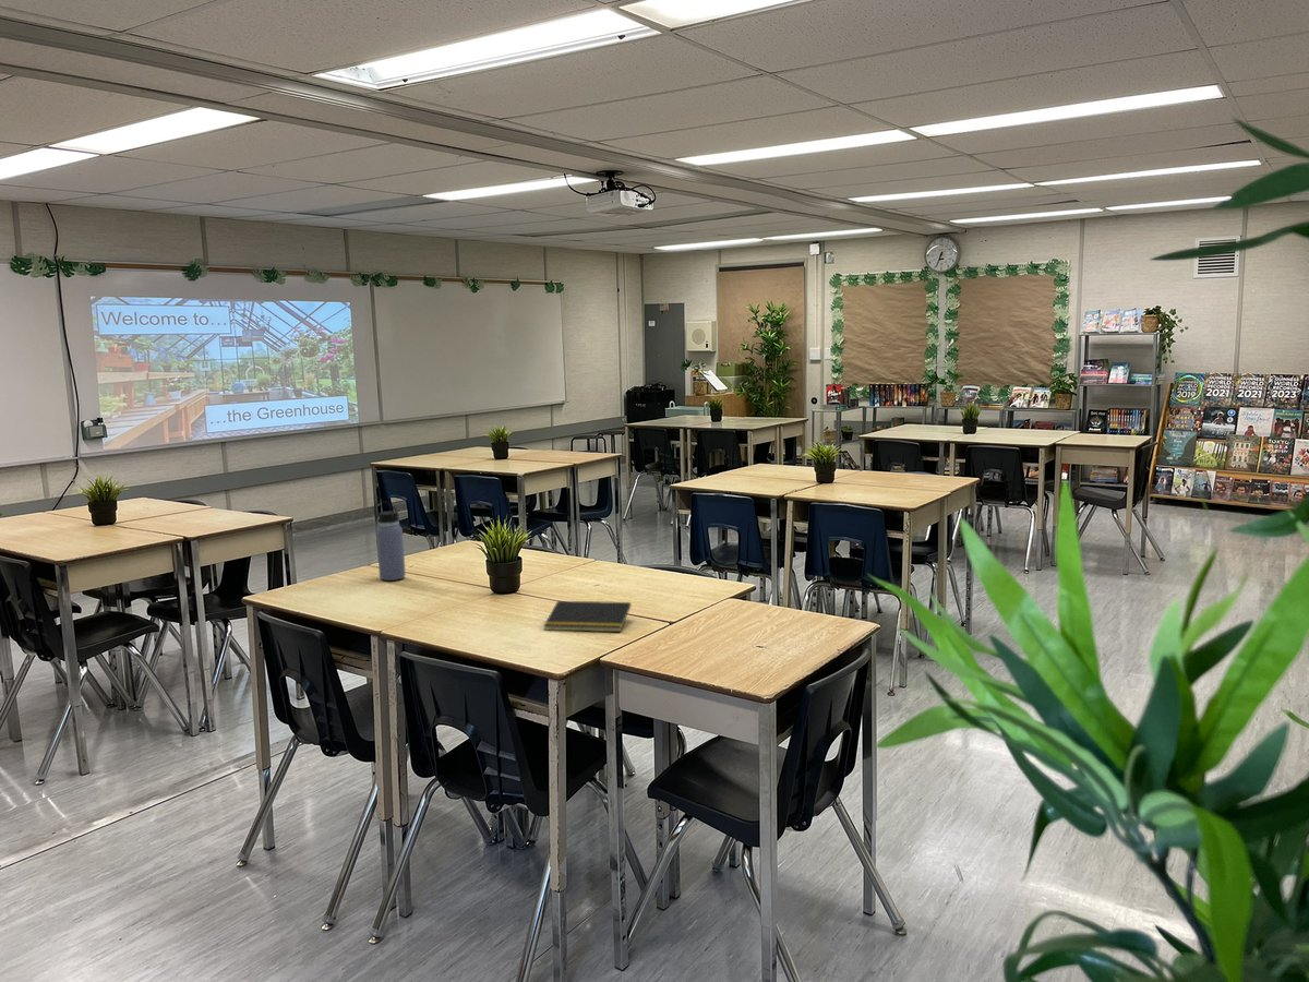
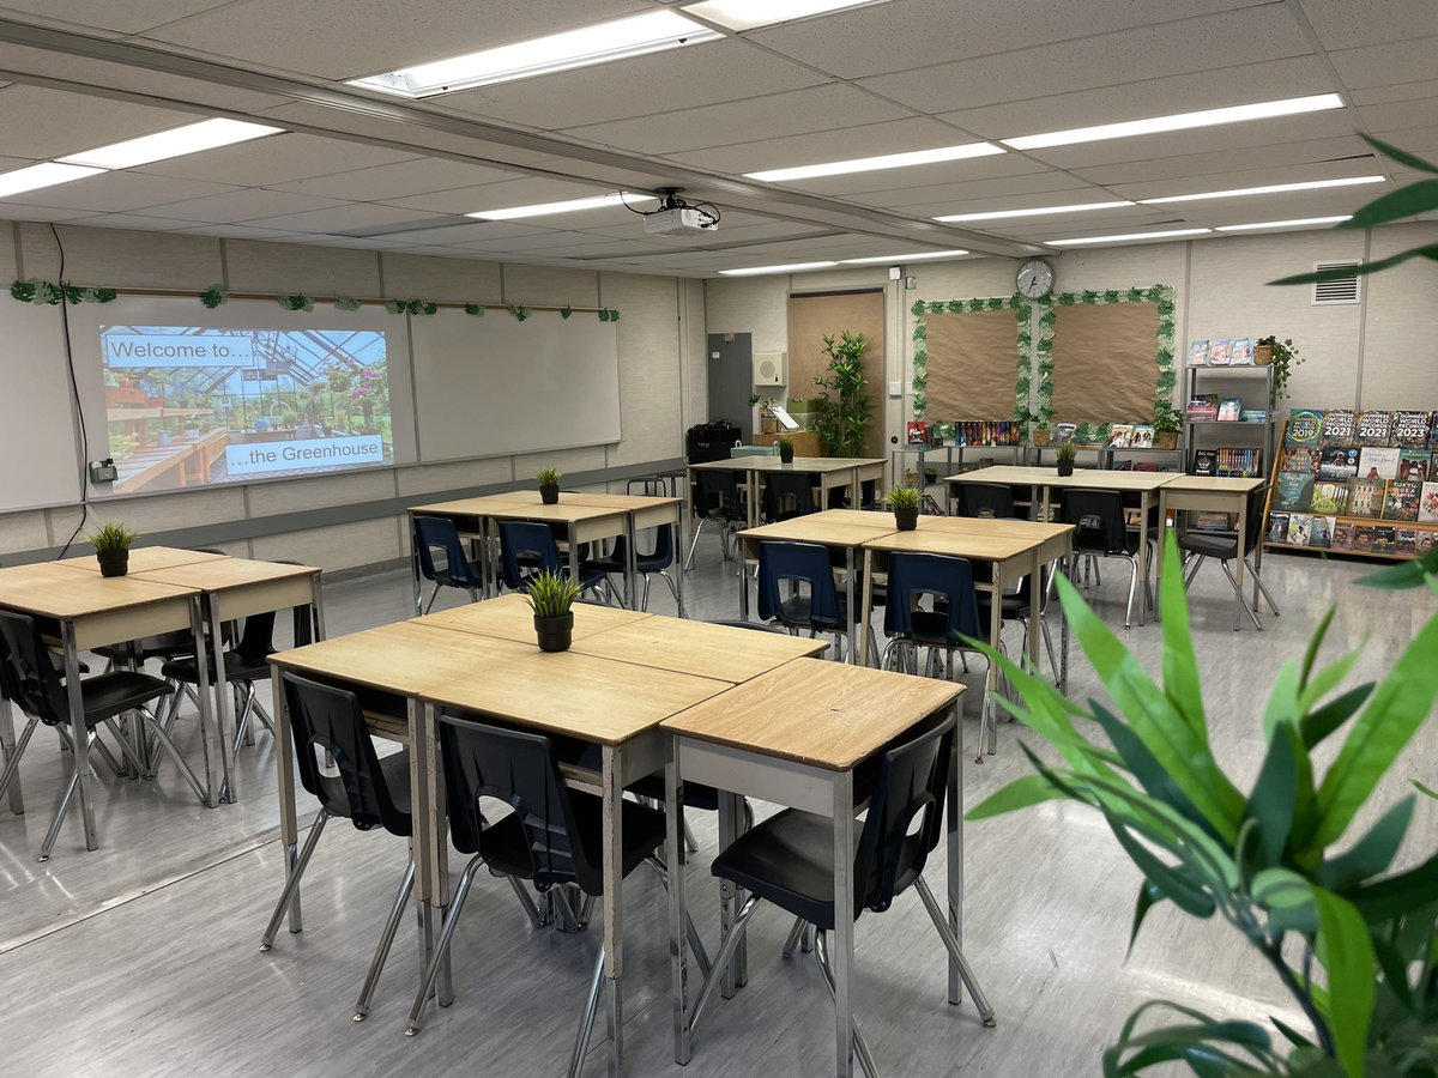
- water bottle (388, 540)
- notepad (588, 615)
